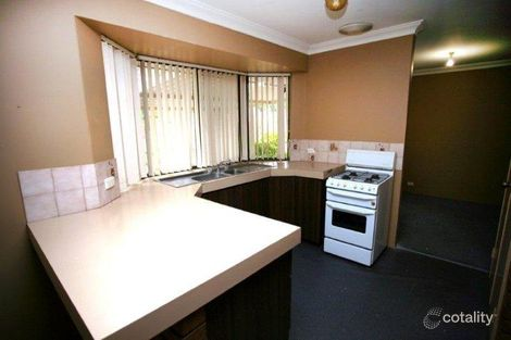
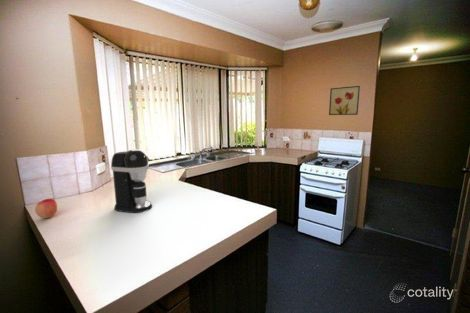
+ wall art (343, 101)
+ apple (47, 208)
+ coffee maker (131, 179)
